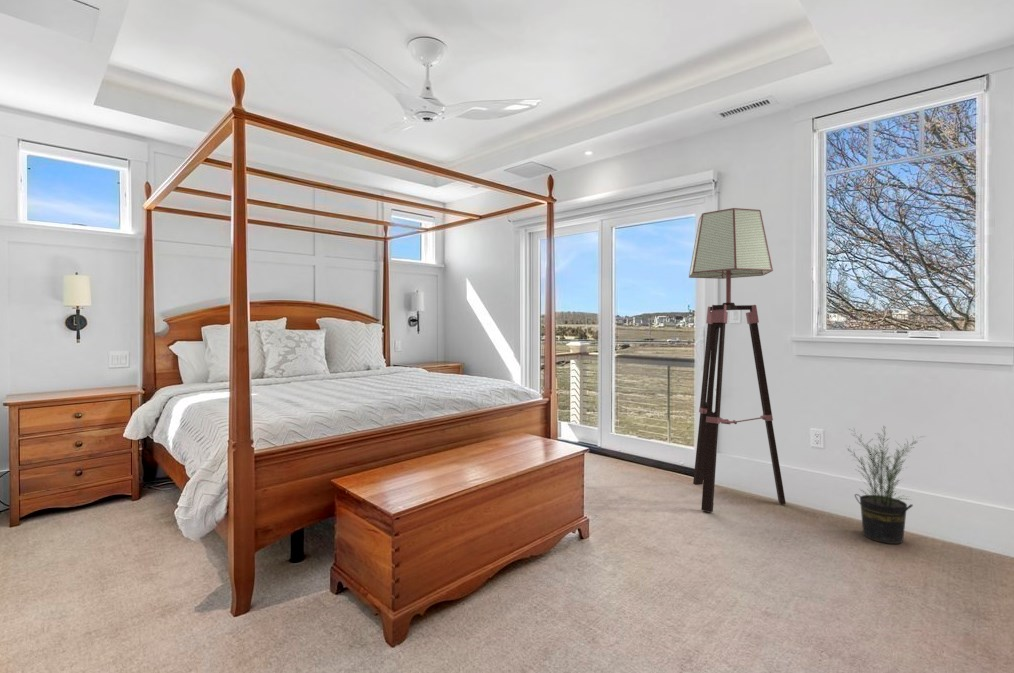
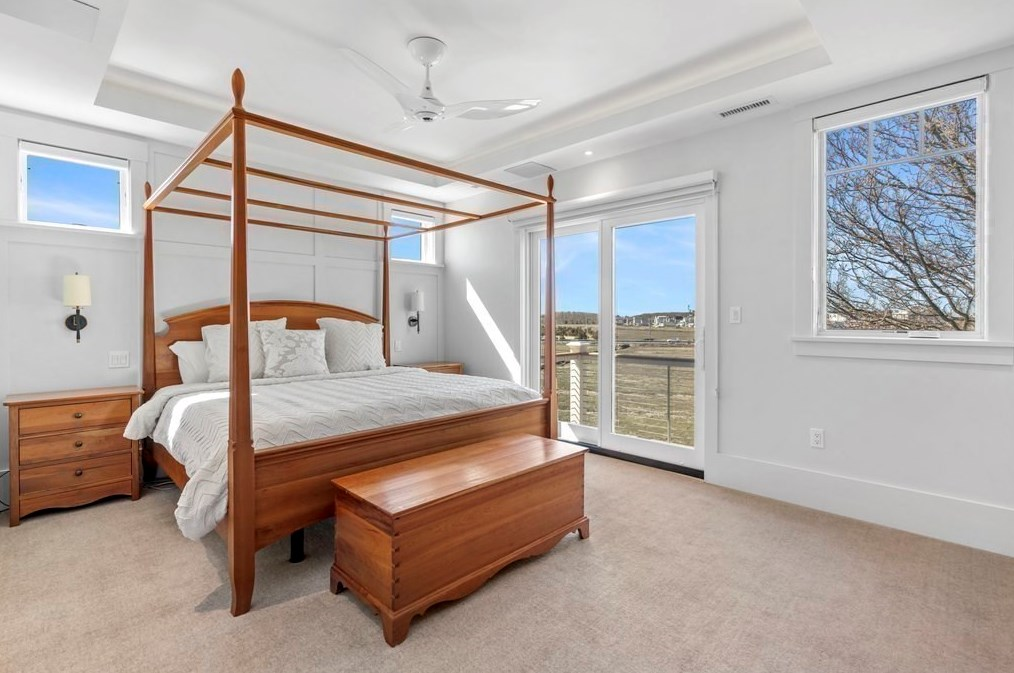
- potted plant (881, 482)
- floor lamp (723, 355)
